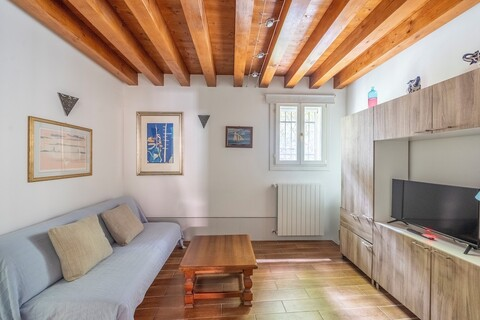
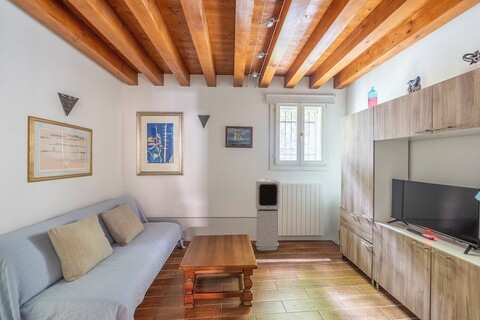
+ air purifier (266, 213)
